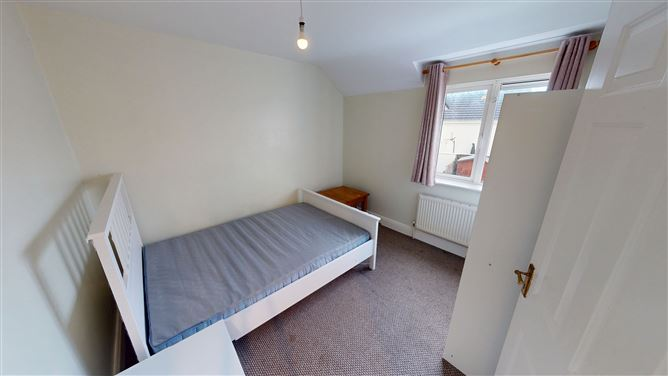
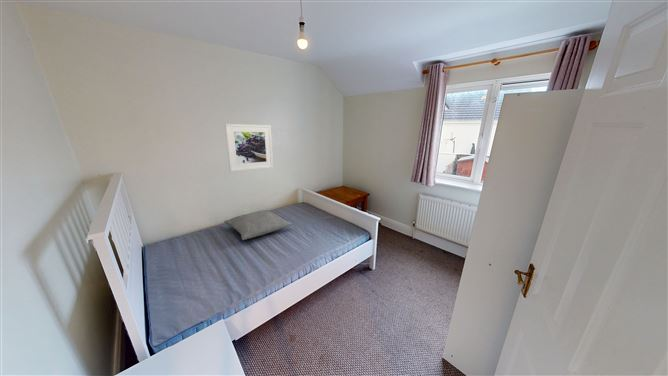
+ pillow (257, 222)
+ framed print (251, 147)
